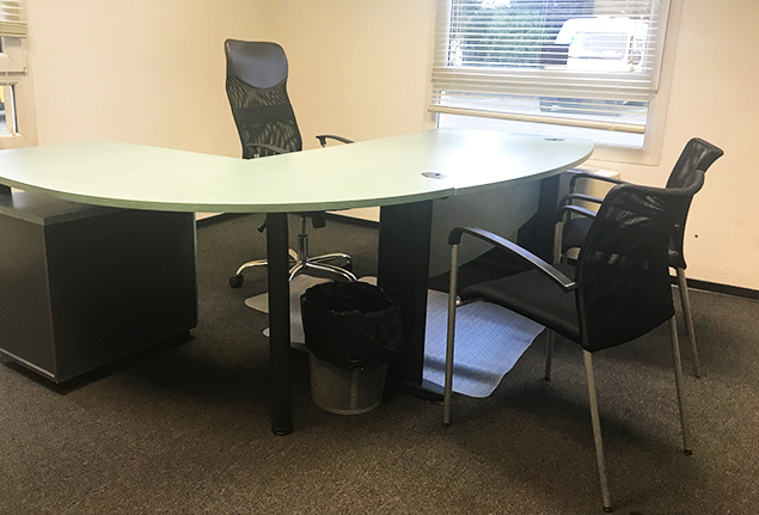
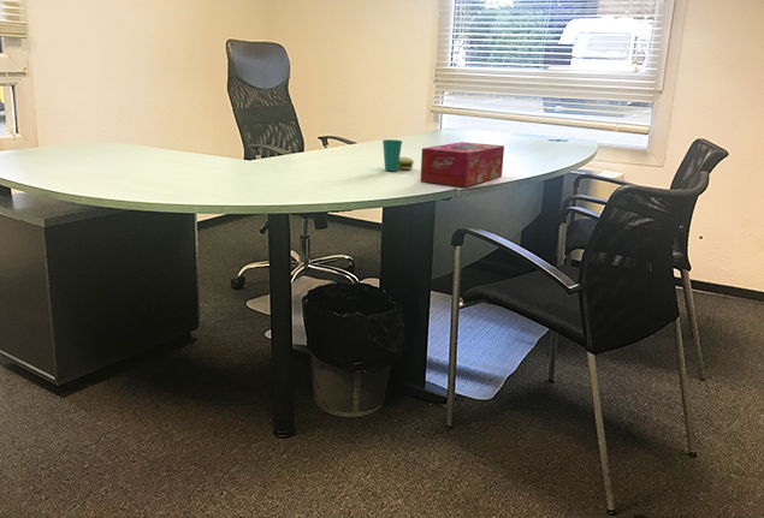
+ cup (398, 155)
+ tissue box (463, 162)
